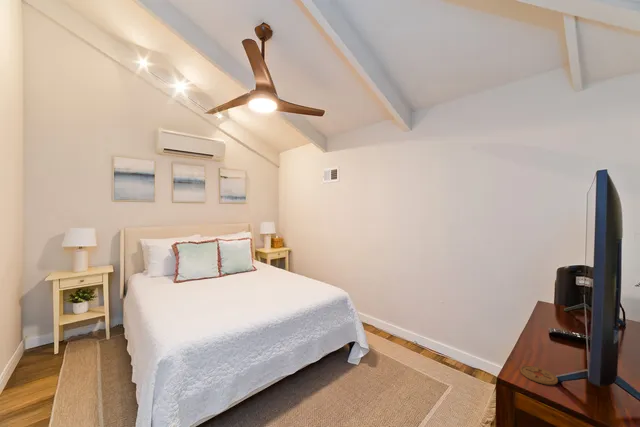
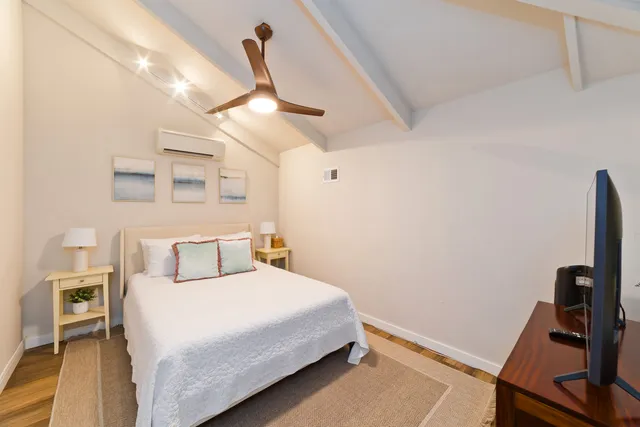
- coaster (538, 374)
